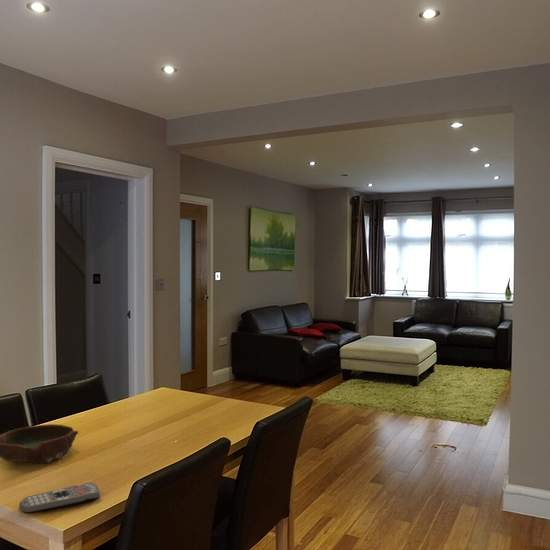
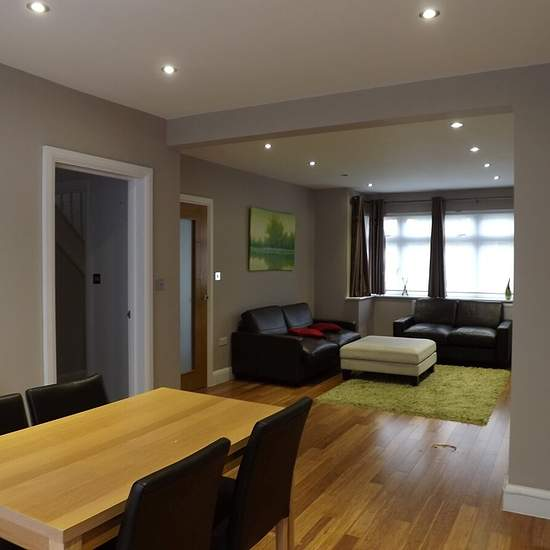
- remote control (60, 498)
- bowl (38, 443)
